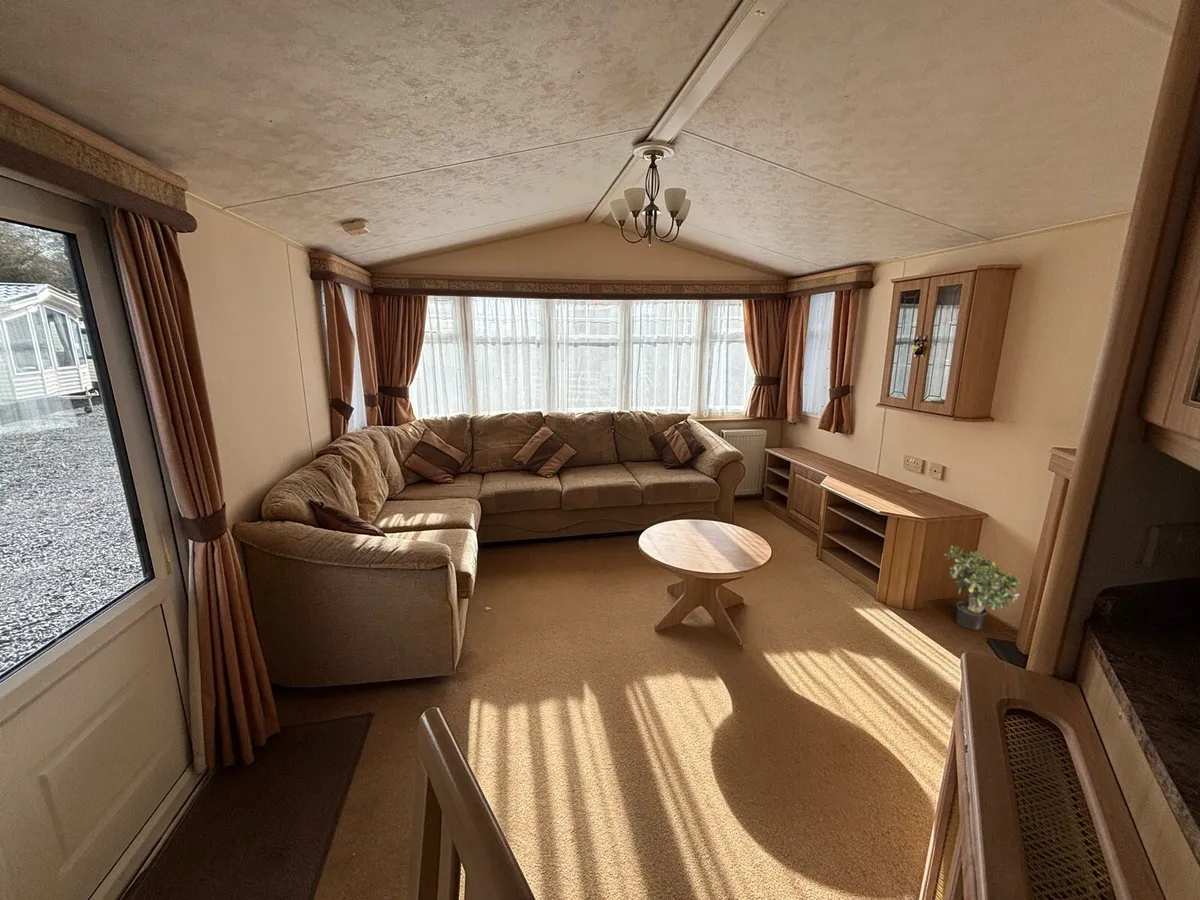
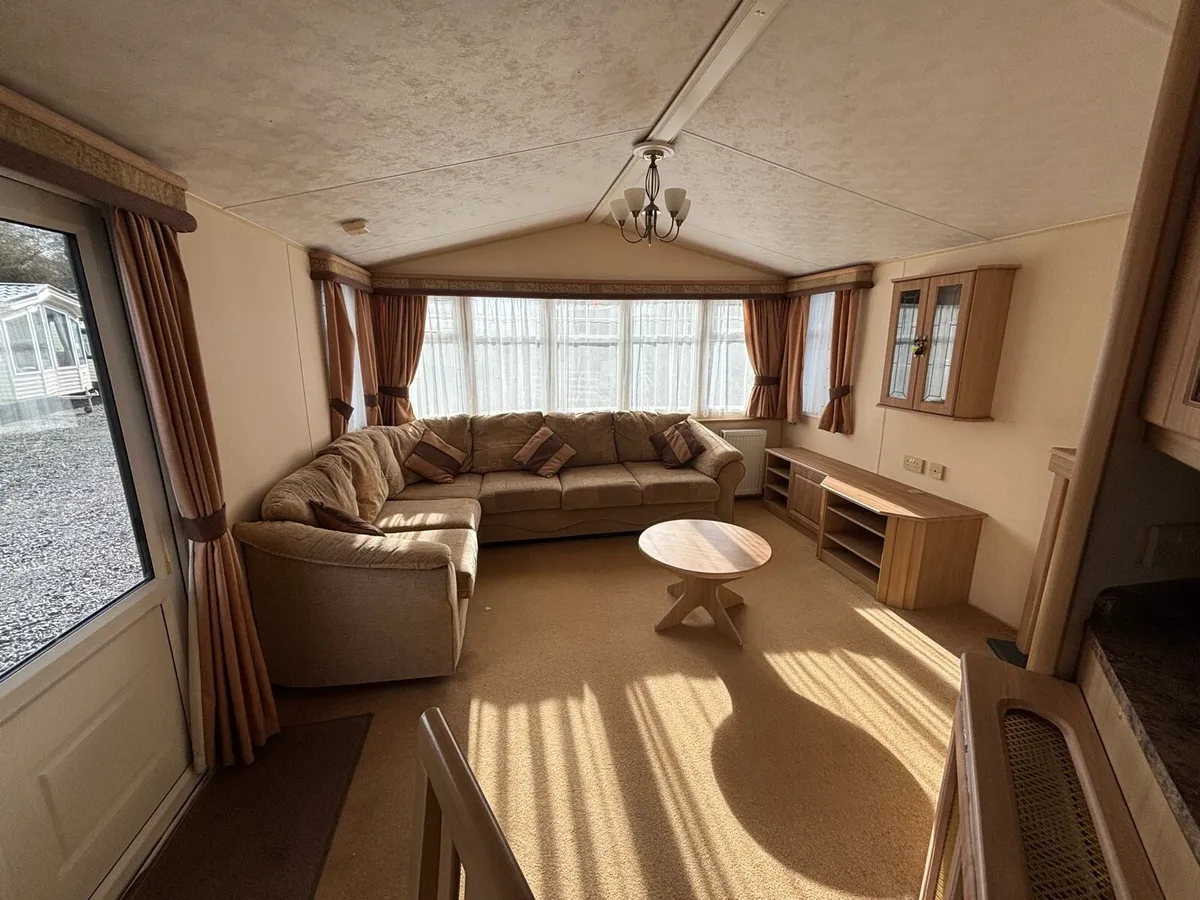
- potted plant (972, 590)
